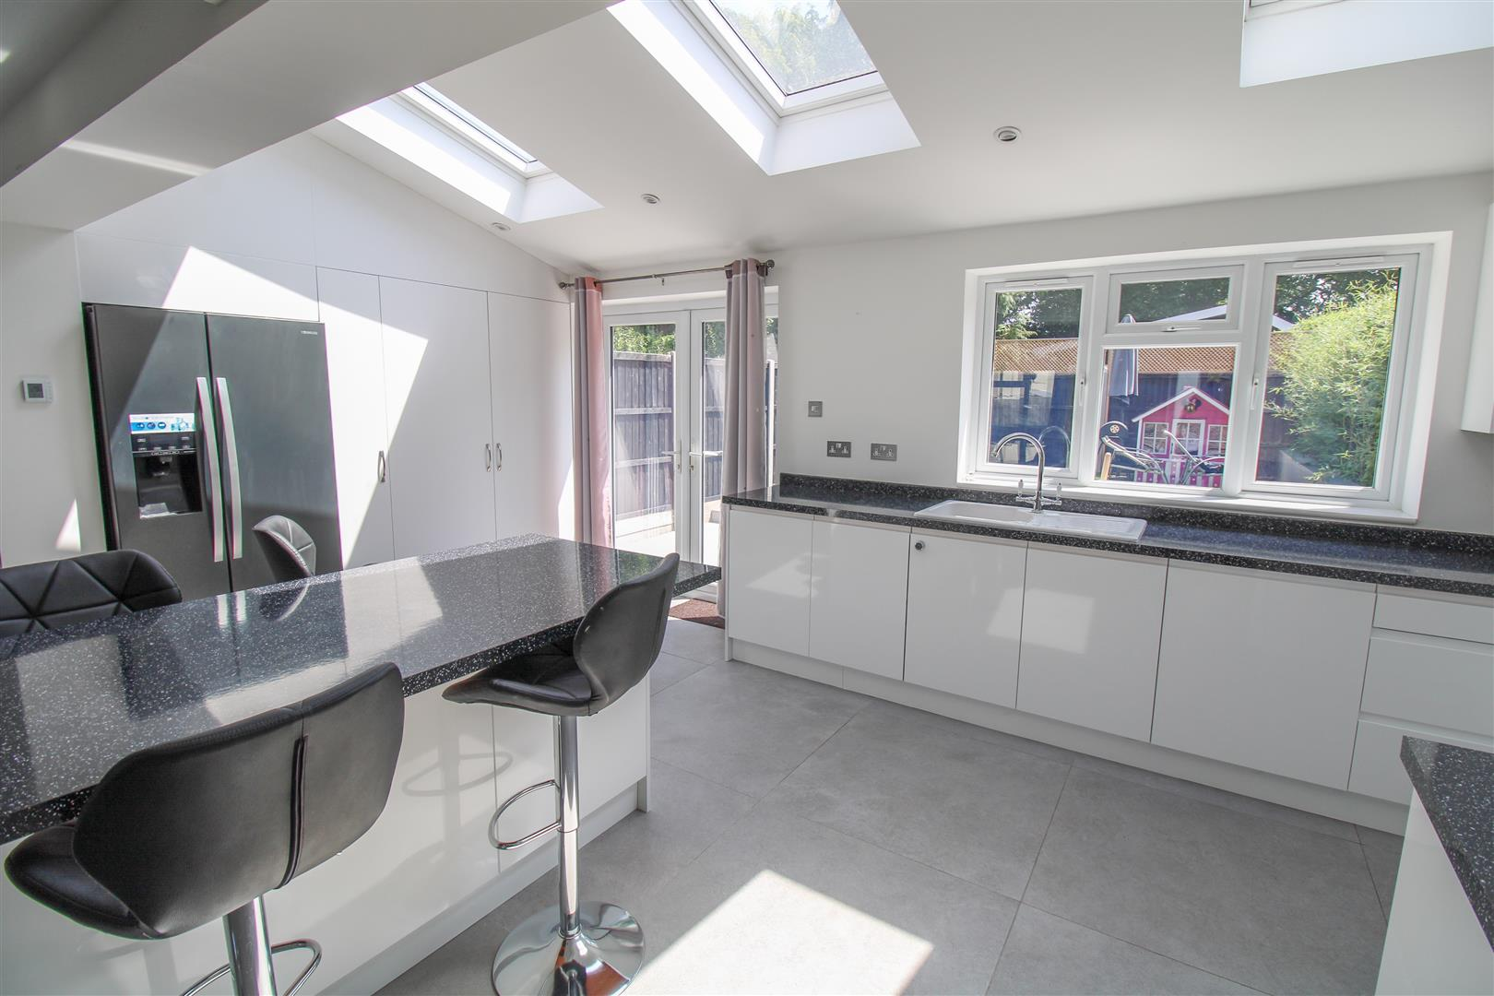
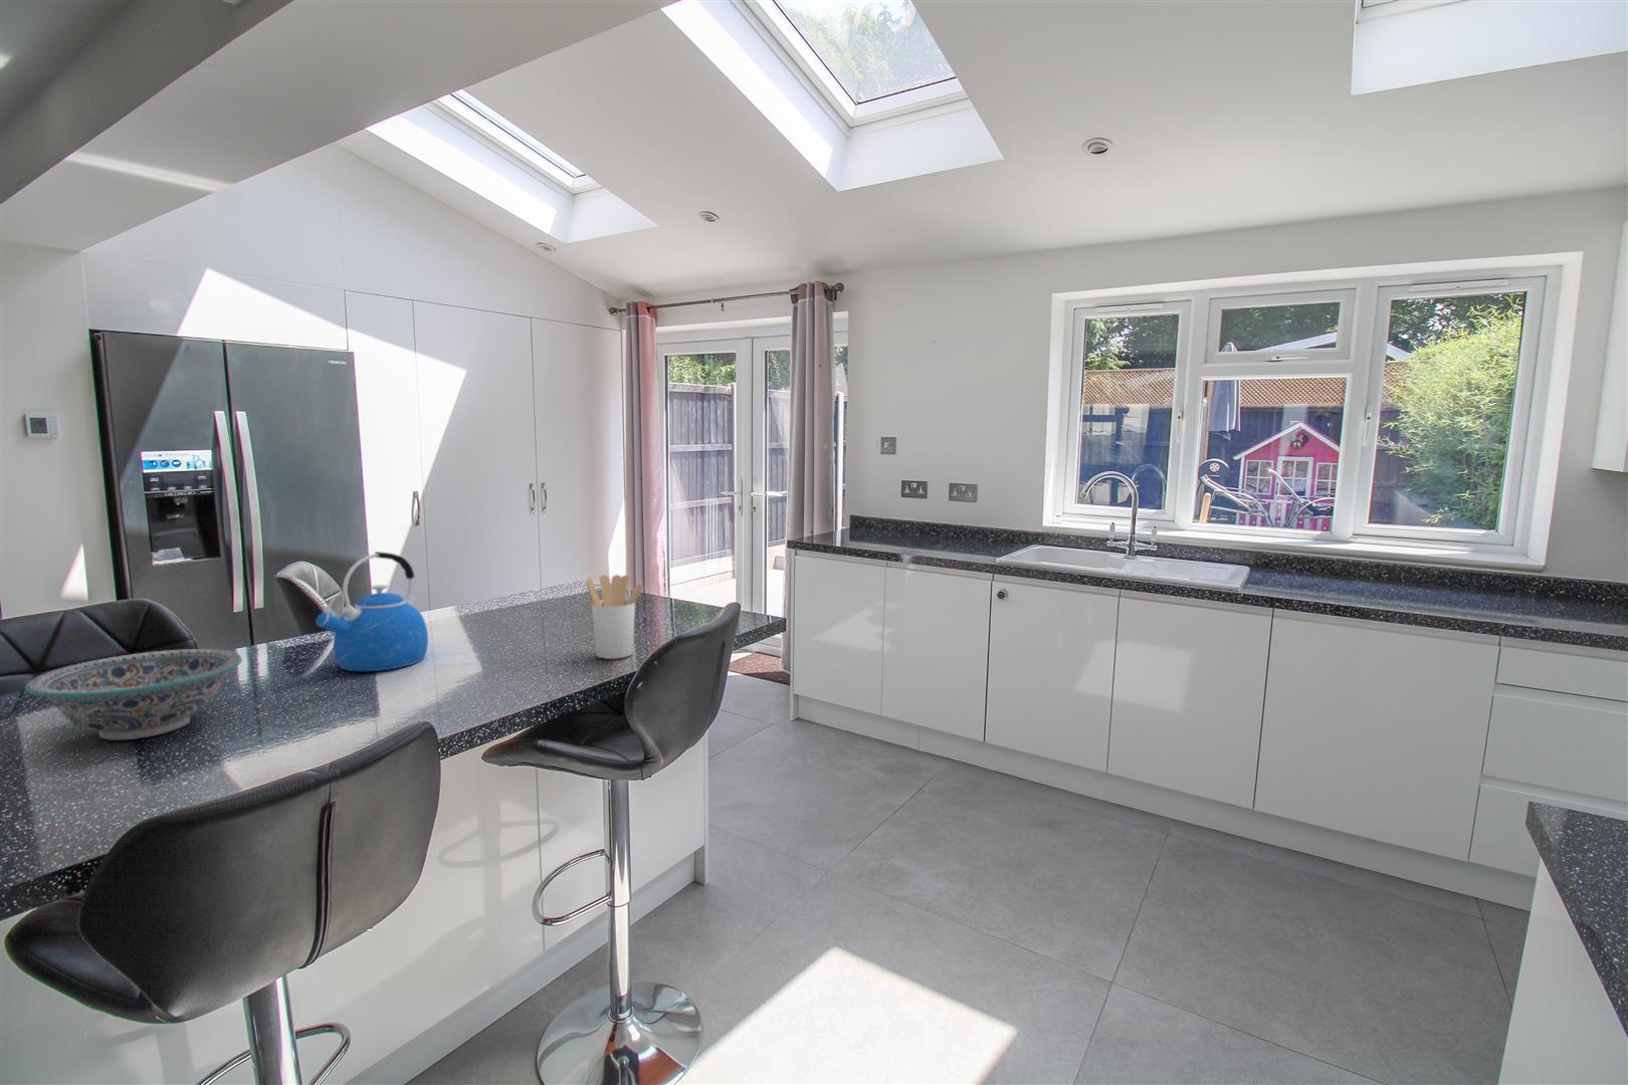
+ utensil holder (613, 613)
+ kettle (369, 609)
+ decorative bowl (143, 699)
